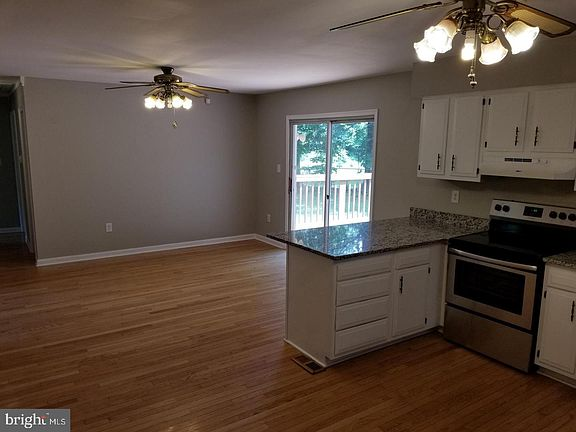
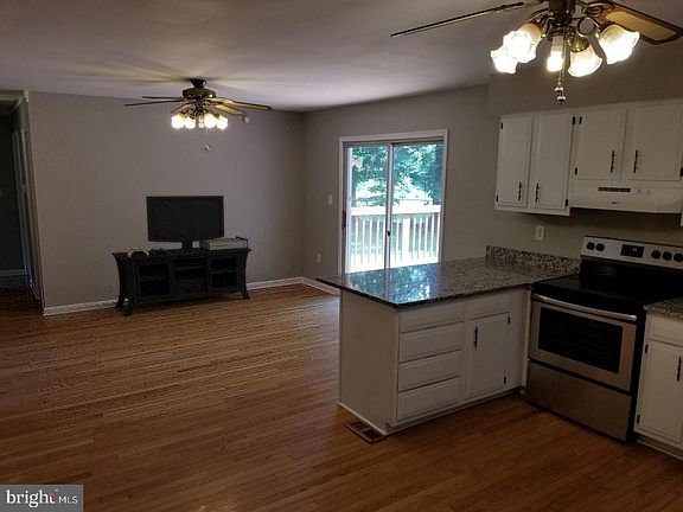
+ media console (184, 250)
